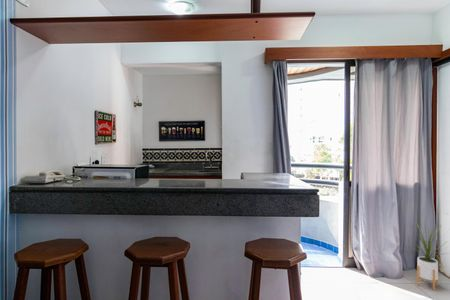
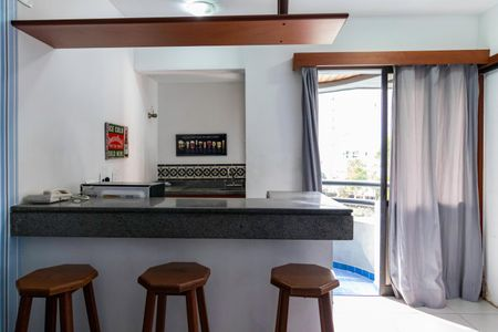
- house plant (427, 251)
